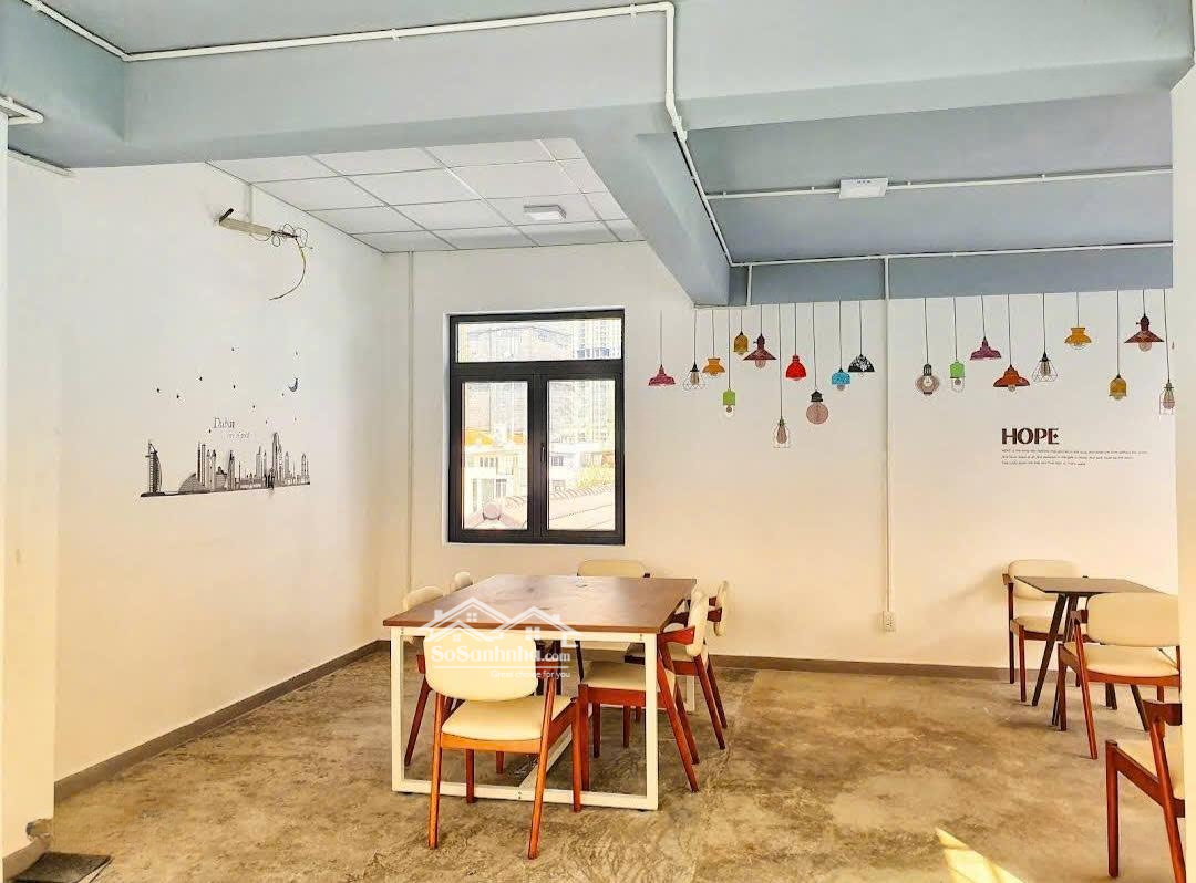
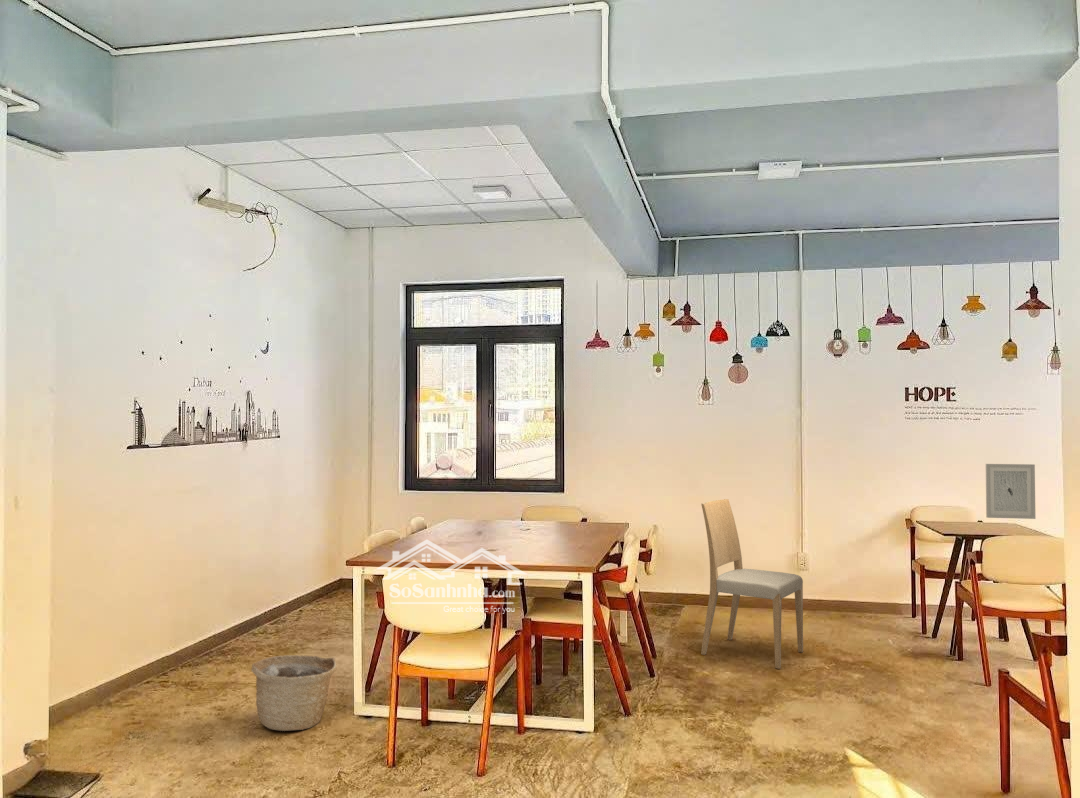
+ basket (293, 689)
+ dining chair (752, 578)
+ wall art (1010, 491)
